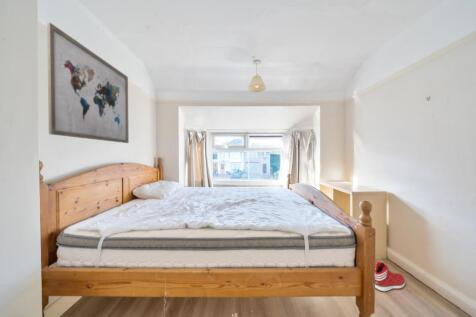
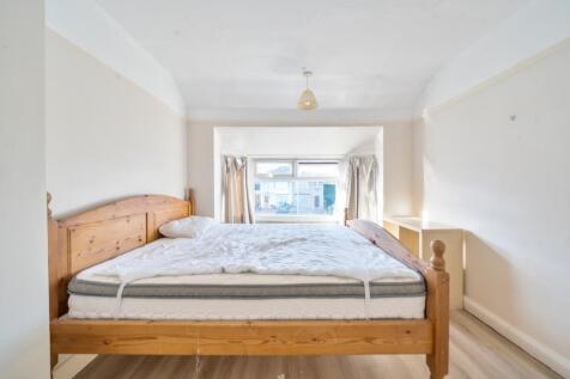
- wall art (98, 98)
- sneaker (389, 273)
